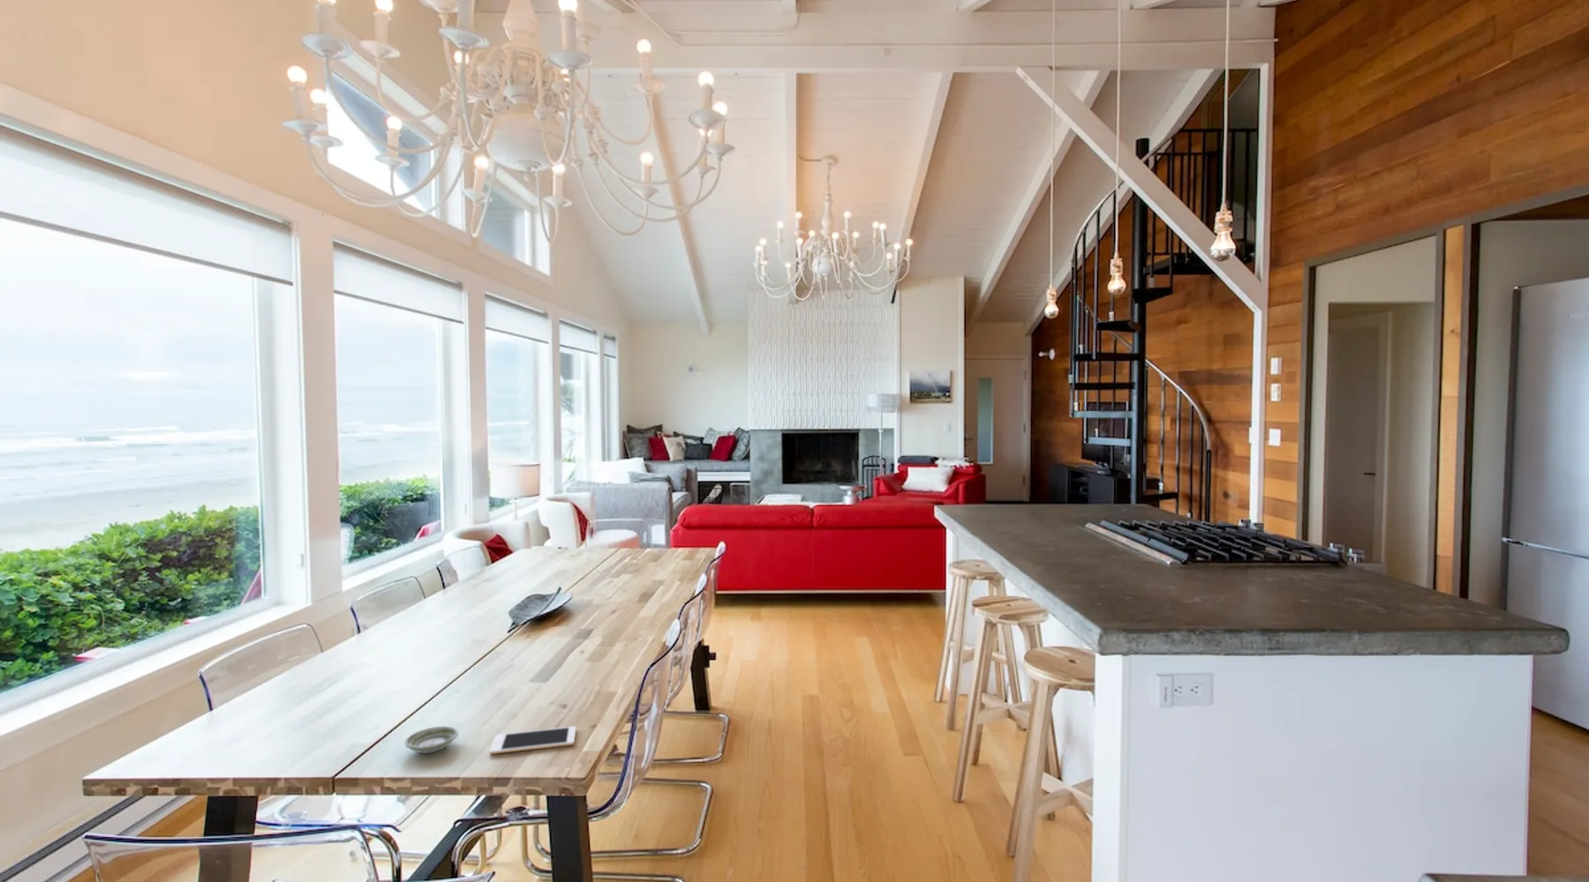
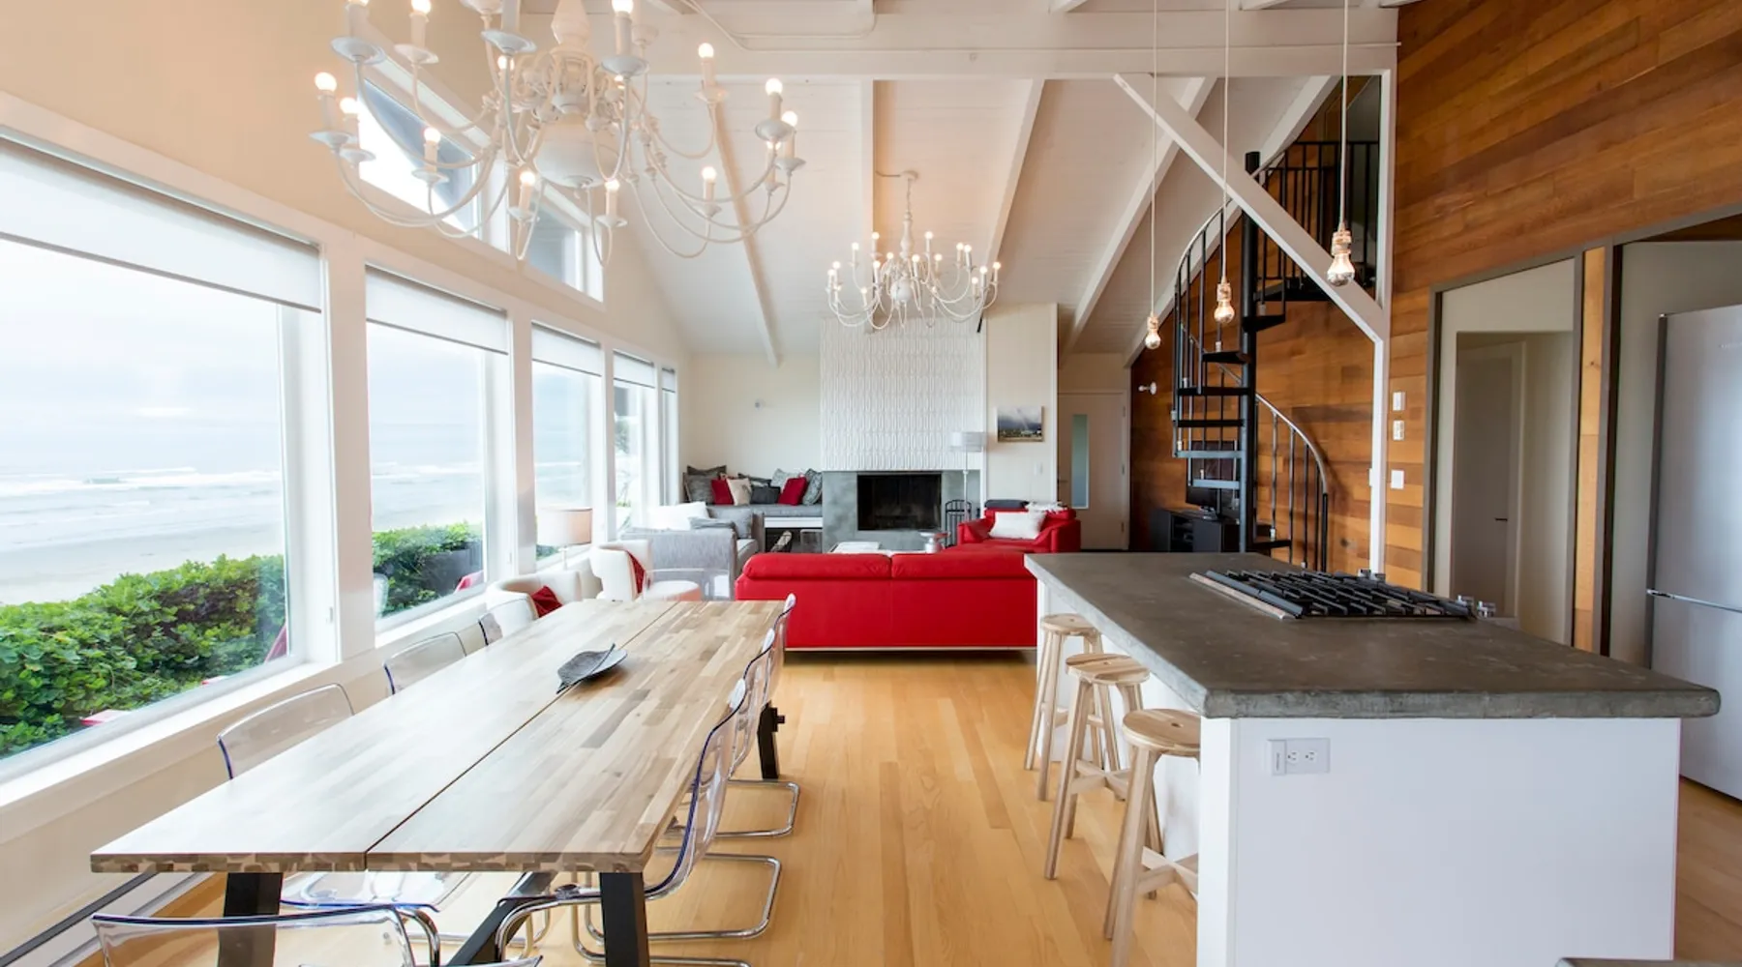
- cell phone (534, 739)
- saucer (431, 742)
